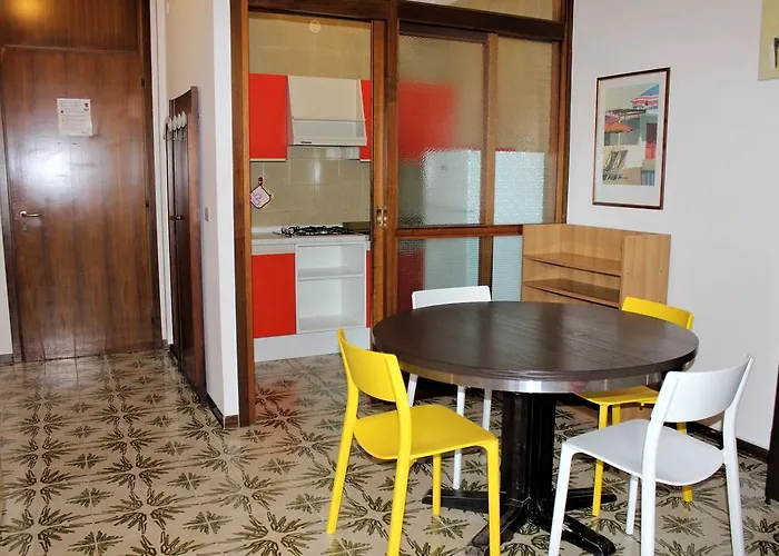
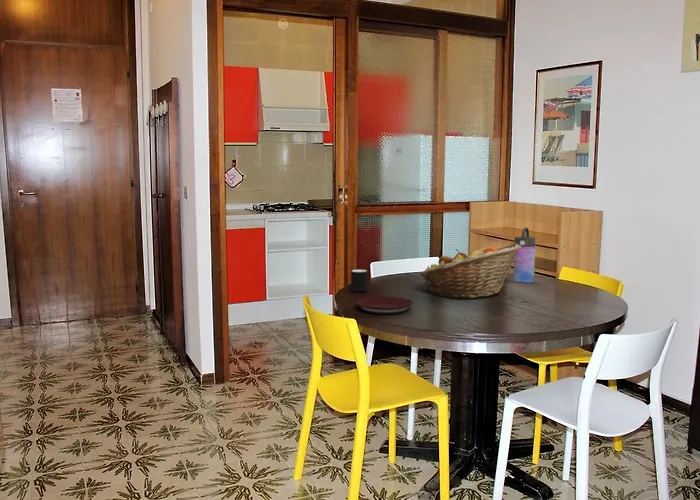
+ plate (384, 305)
+ fruit basket (471, 268)
+ cup (361, 280)
+ water bottle (524, 254)
